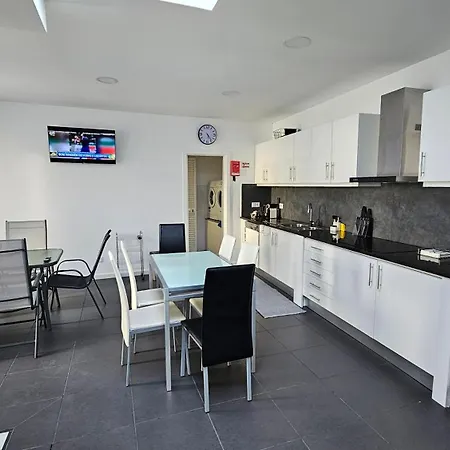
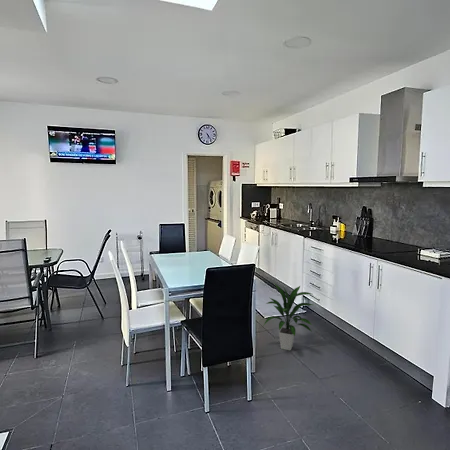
+ indoor plant (289, 315)
